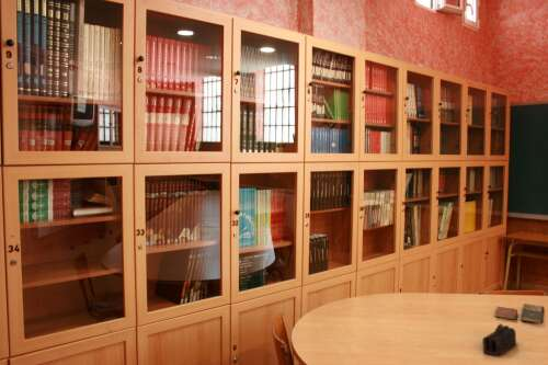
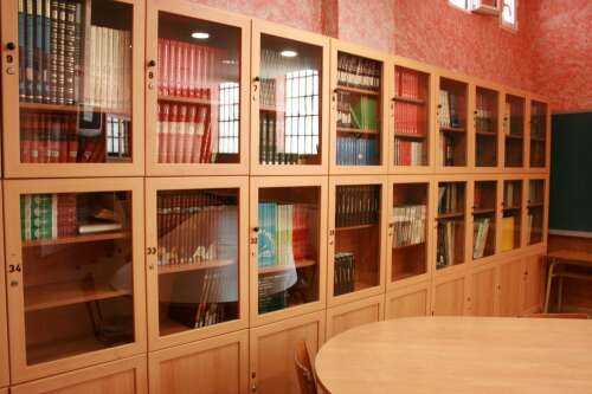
- pencil case (499, 335)
- book (522, 311)
